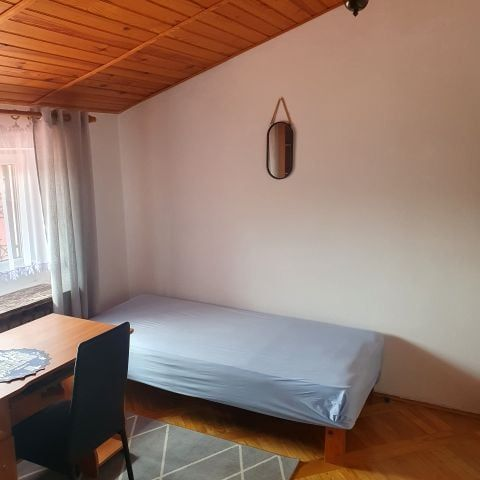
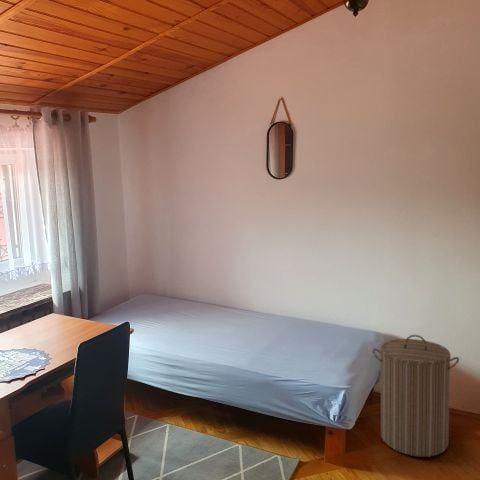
+ laundry hamper (414, 387)
